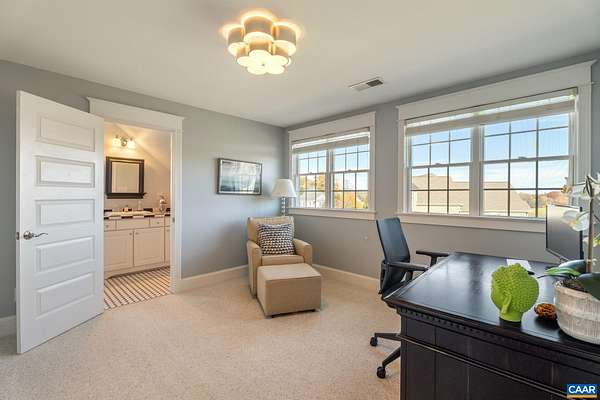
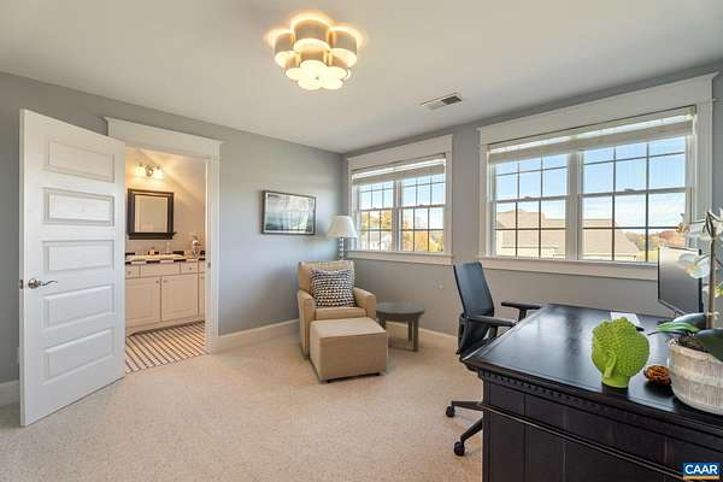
+ side table (398, 321)
